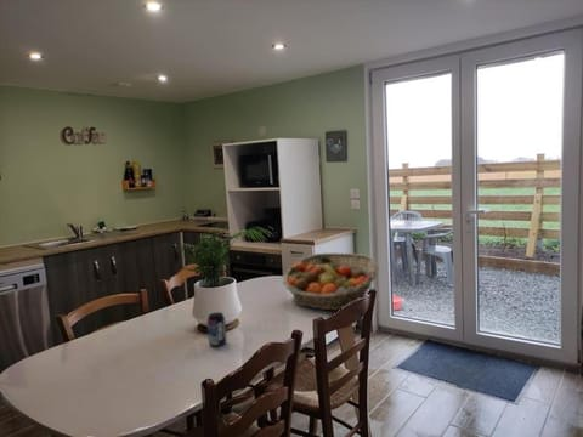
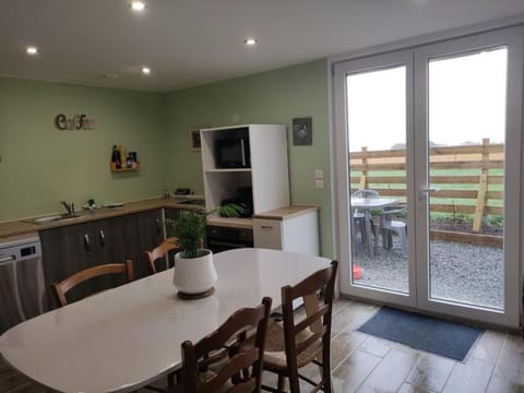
- fruit basket (329, 279)
- beverage can (216, 329)
